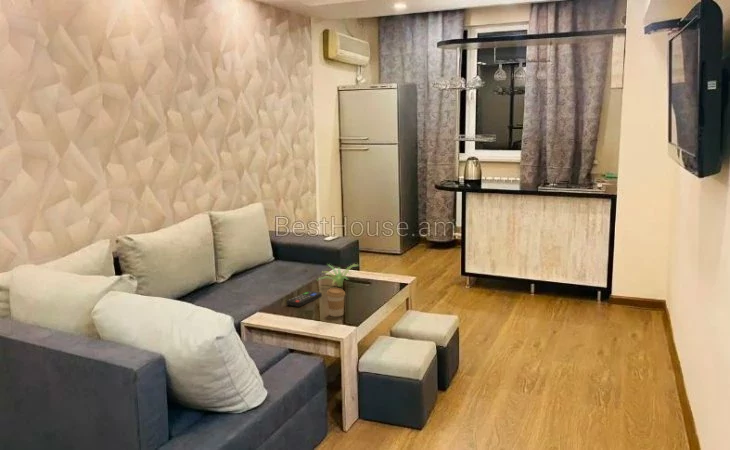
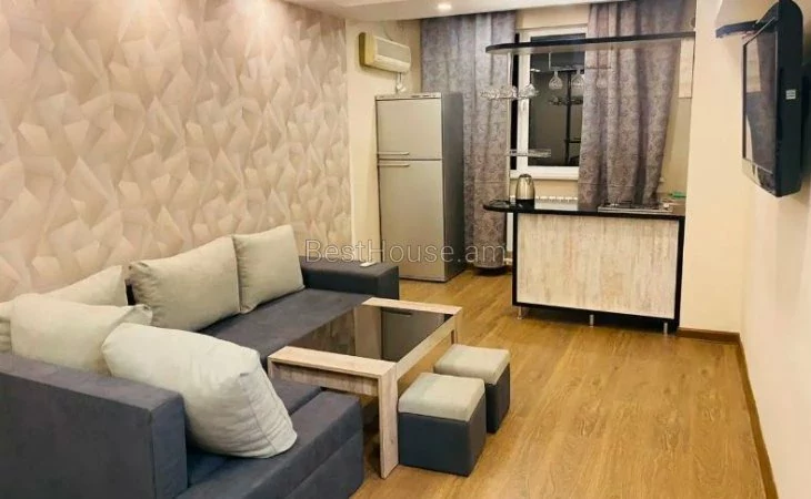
- remote control (304, 298)
- plant (338, 275)
- coffee cup (336, 301)
